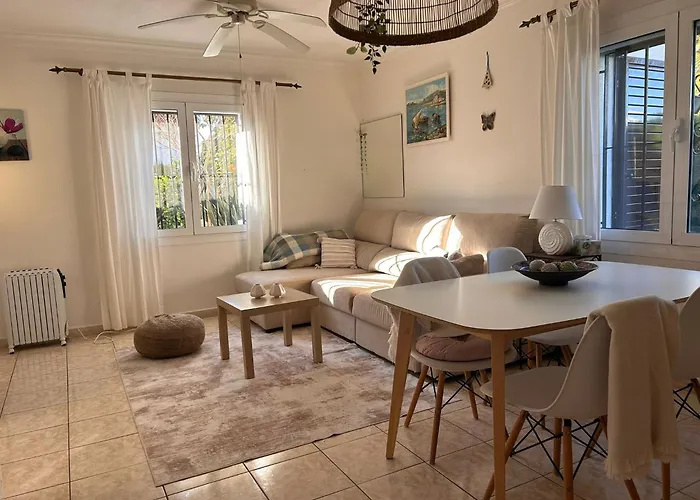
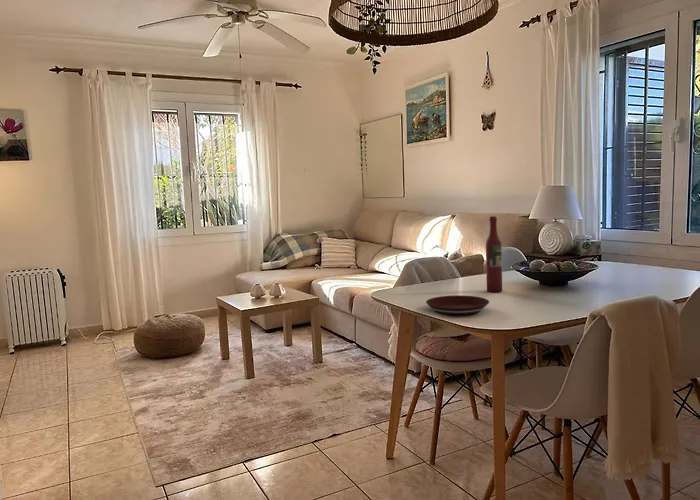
+ wine bottle (493, 253)
+ plate (457, 305)
